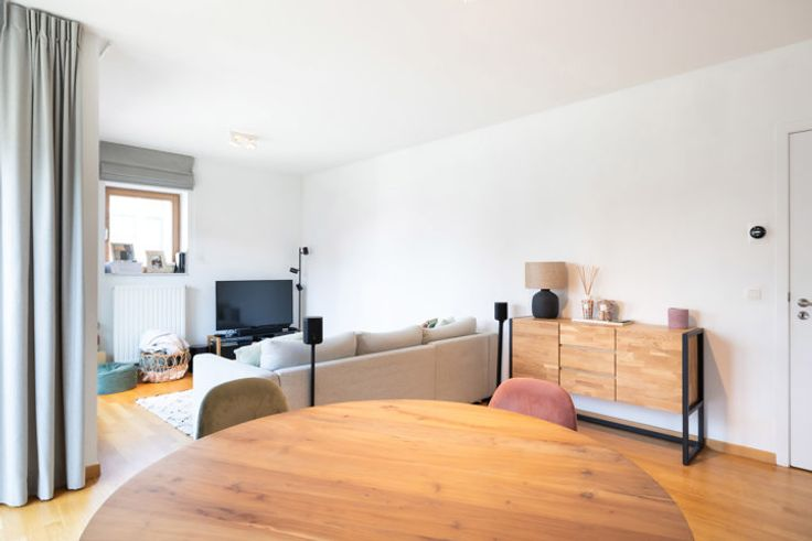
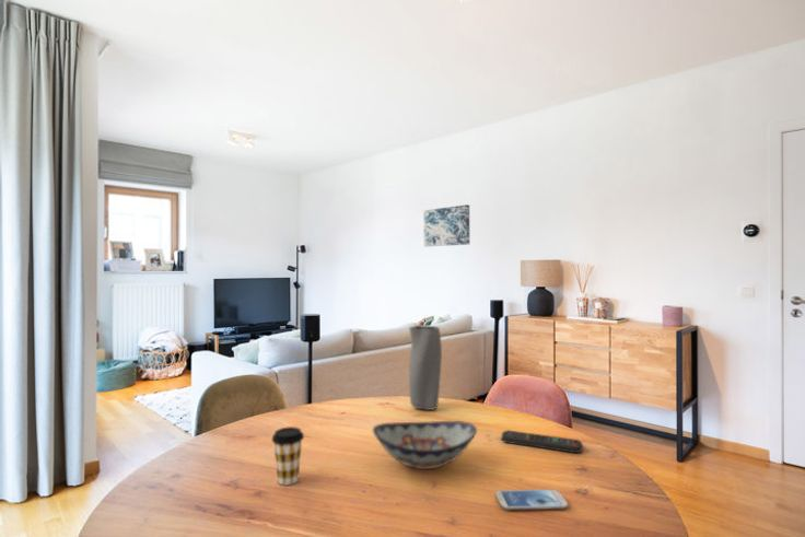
+ smartphone (530, 499)
+ coffee cup (288, 455)
+ remote control (540, 440)
+ decorative bowl (424, 445)
+ wall art (445, 226)
+ vase (424, 366)
